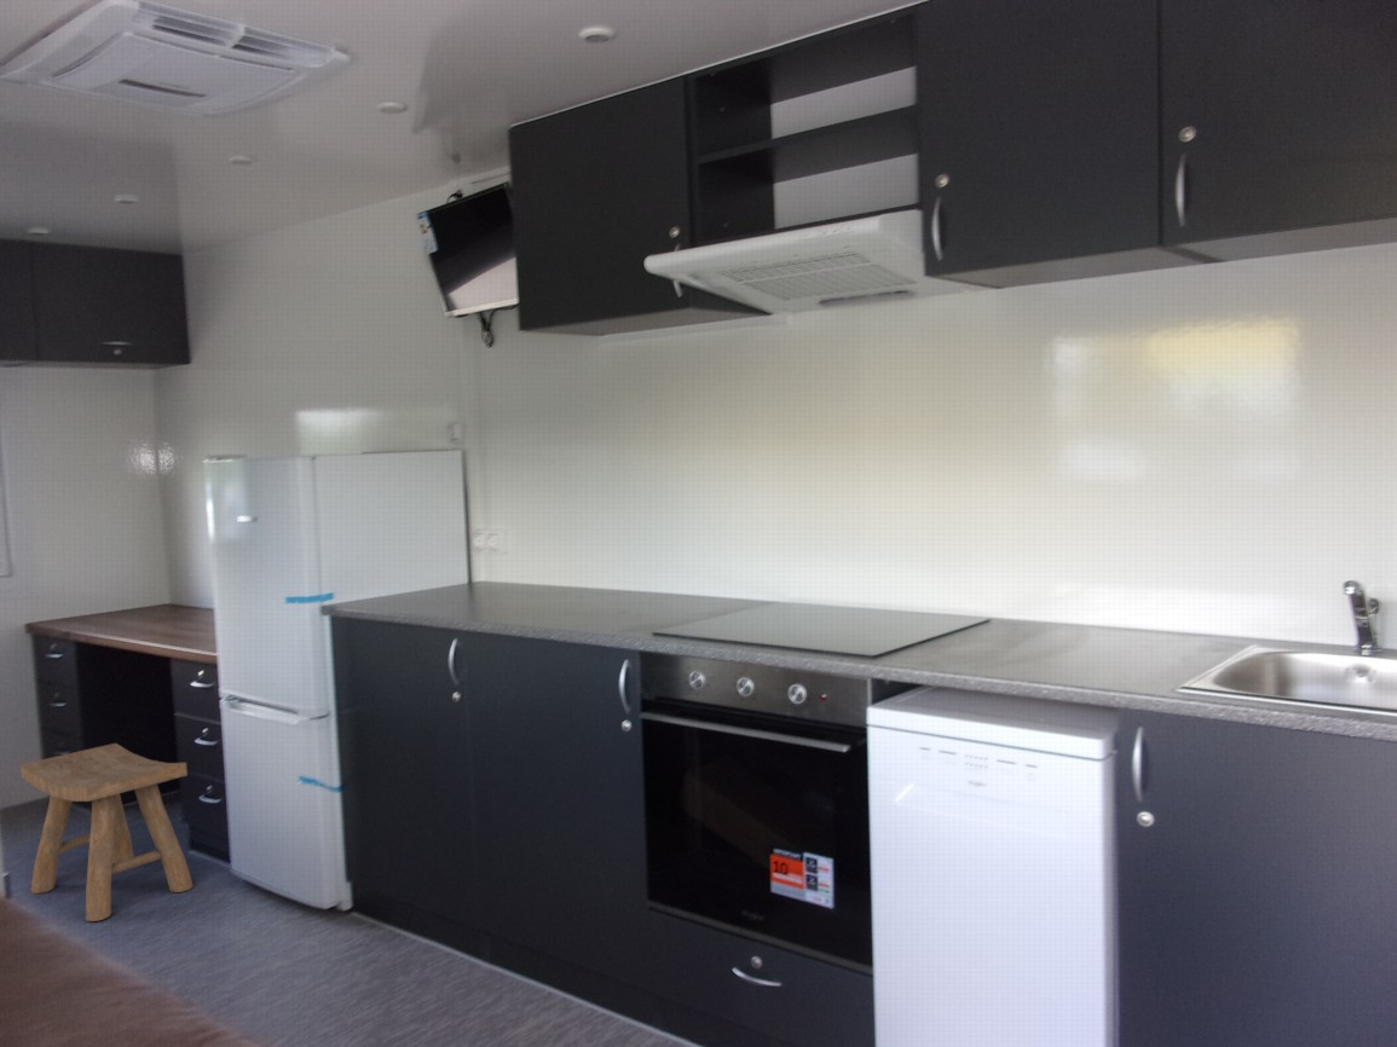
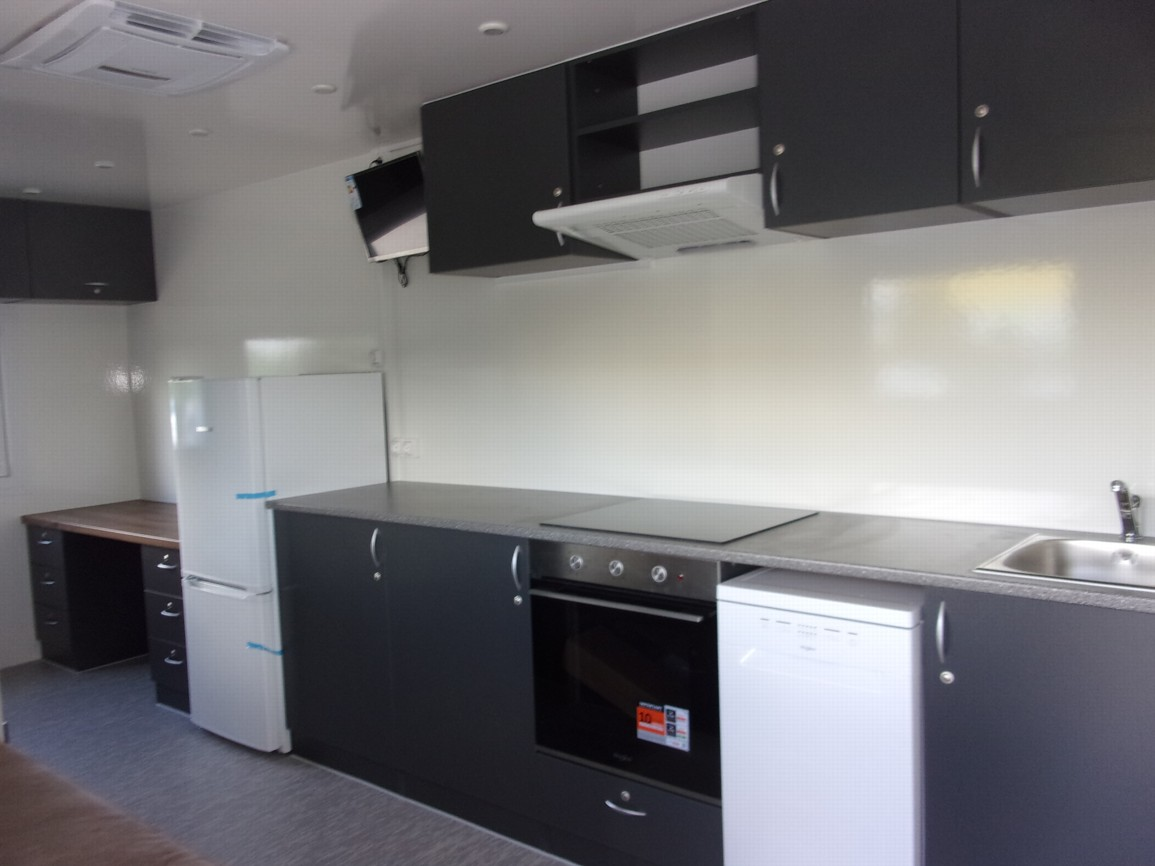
- stool (106, 826)
